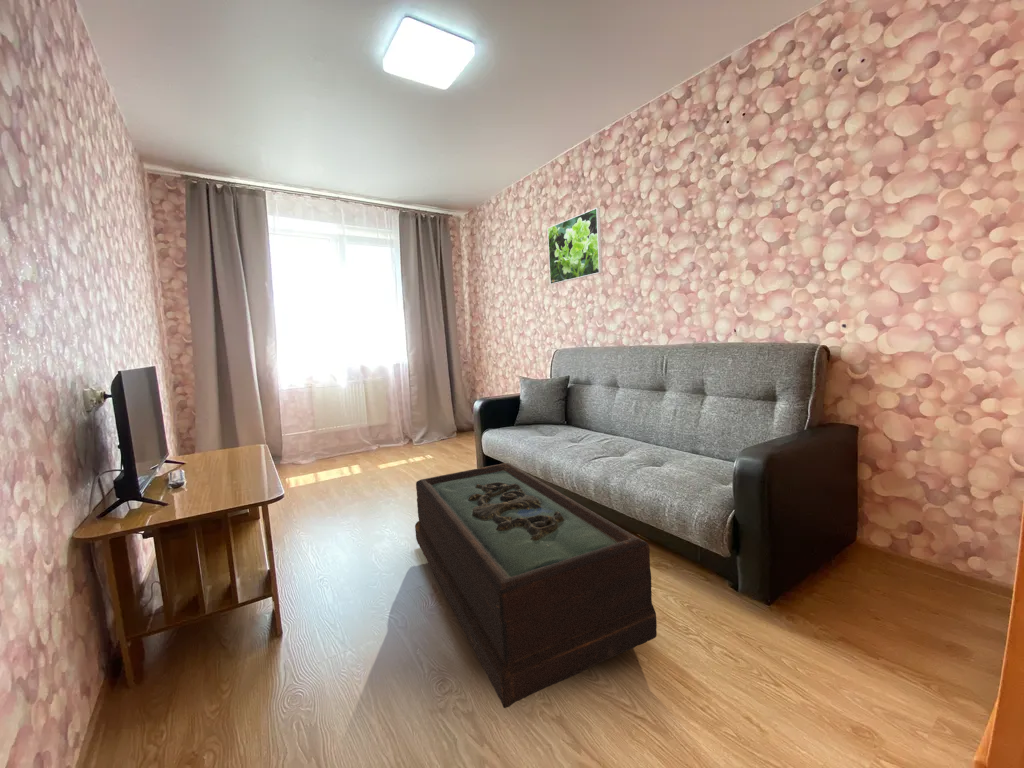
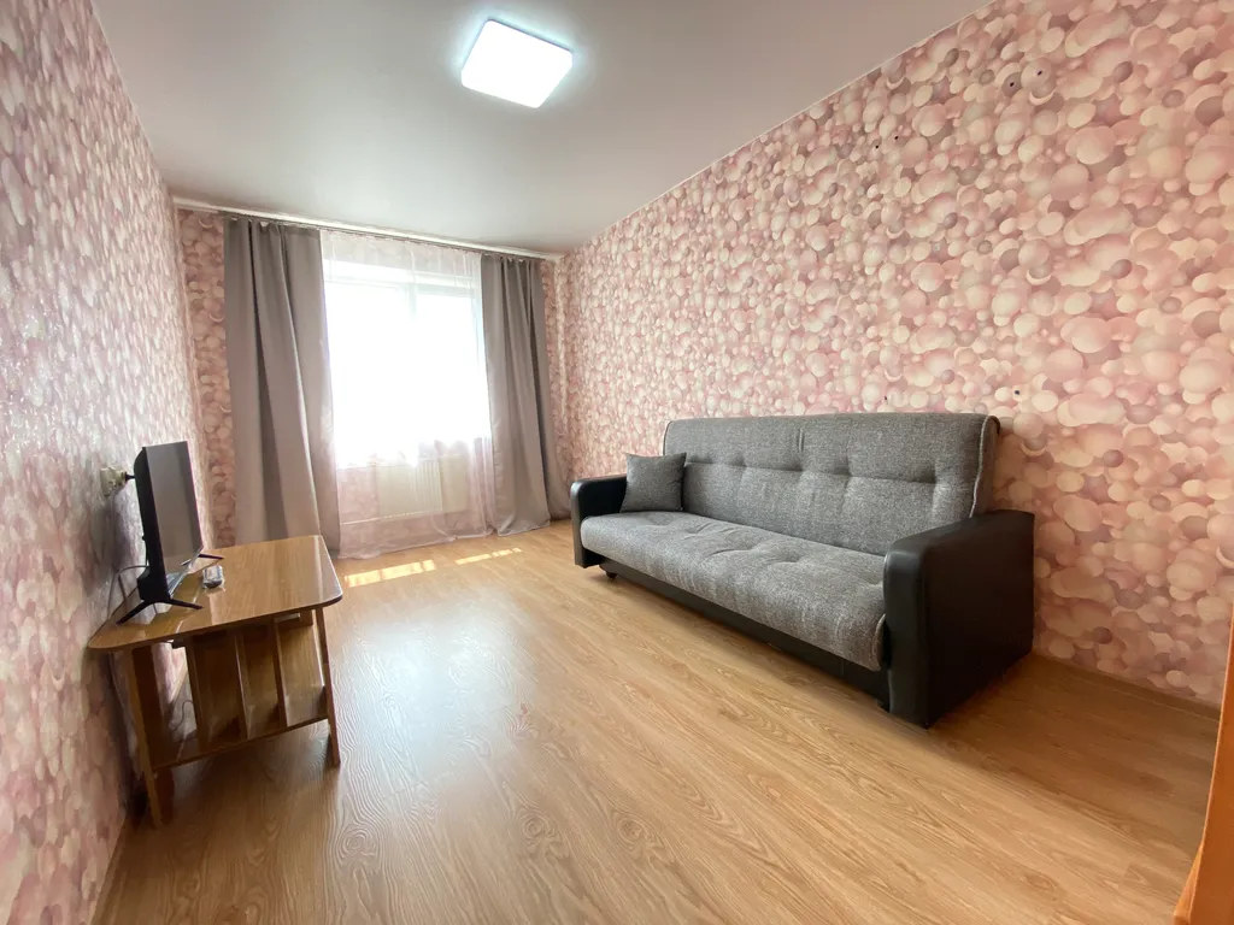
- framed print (573, 249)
- coffee table (507, 546)
